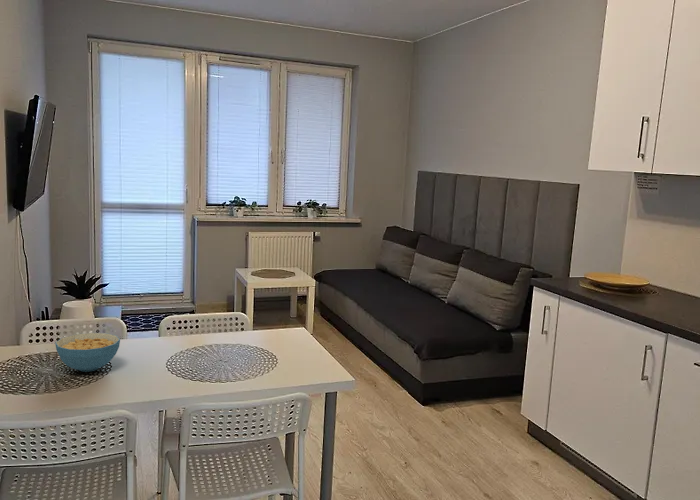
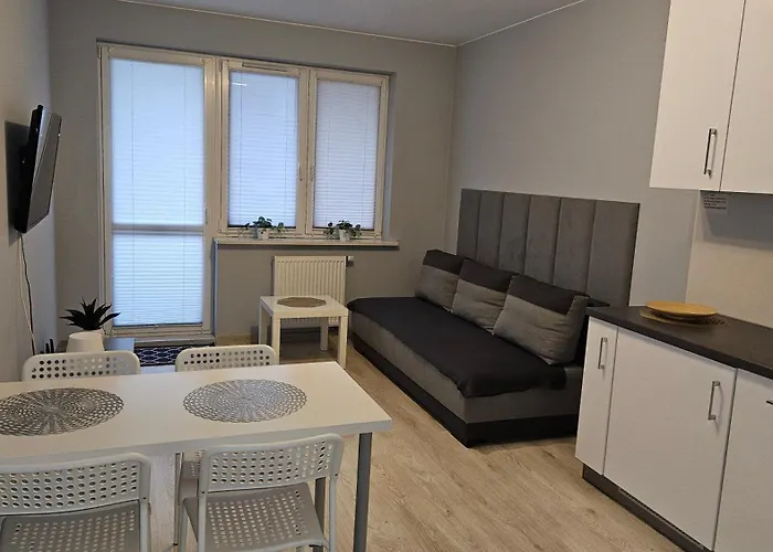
- cereal bowl (88, 354)
